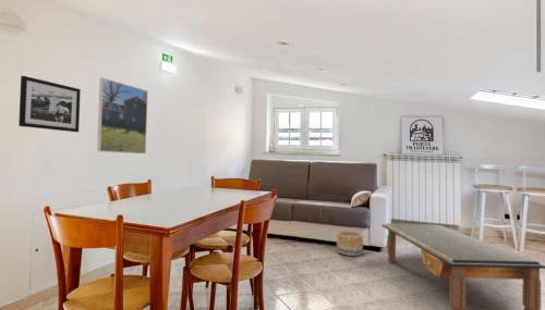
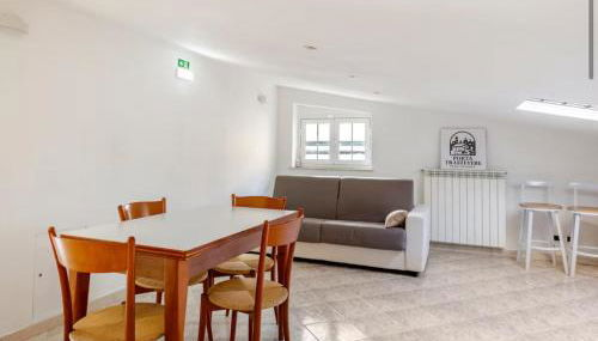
- coffee table (441, 261)
- basket (349, 243)
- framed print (124, 119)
- picture frame (51, 106)
